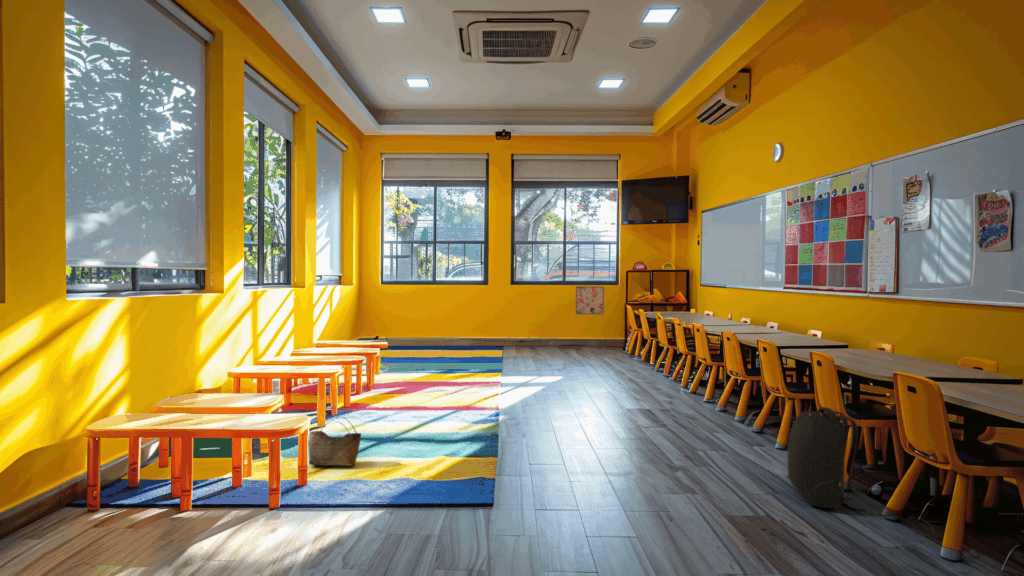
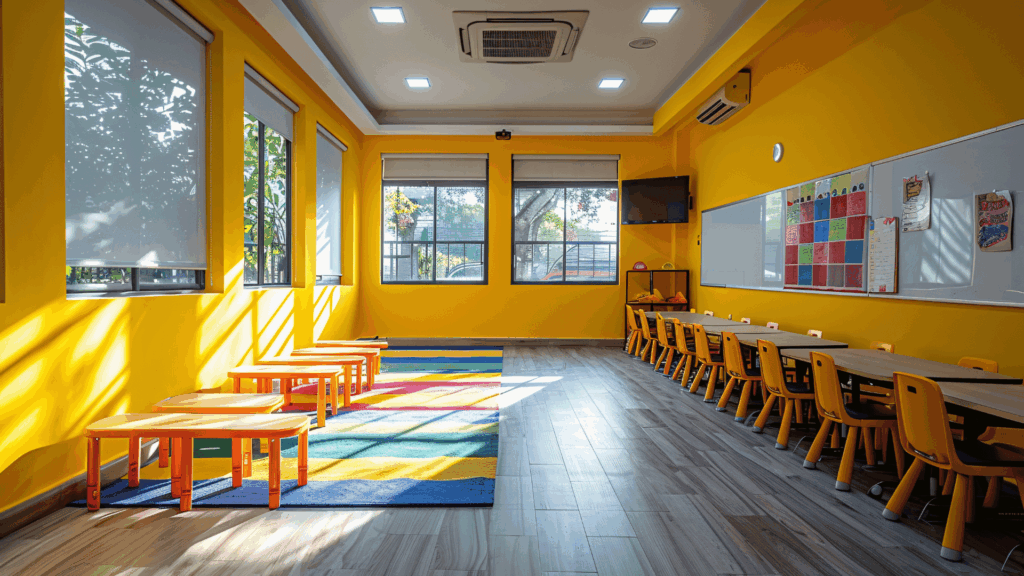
- wall art (589, 300)
- basket (335, 440)
- backpack (825, 454)
